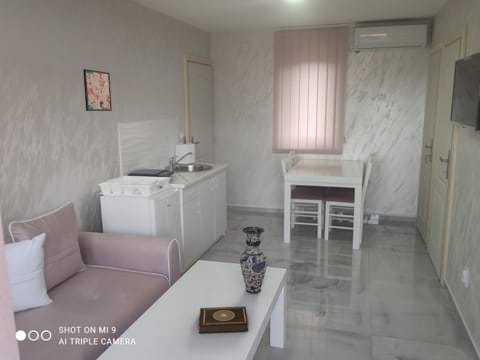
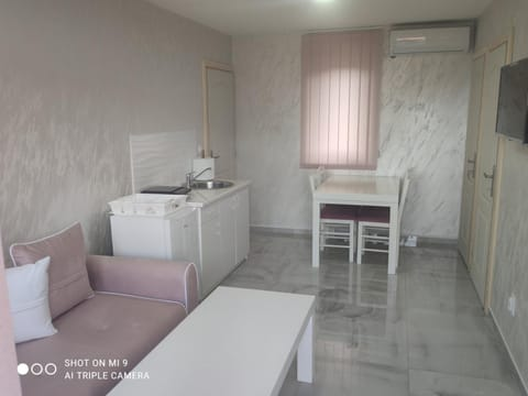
- vase (253, 260)
- wall art (98, 91)
- book (223, 319)
